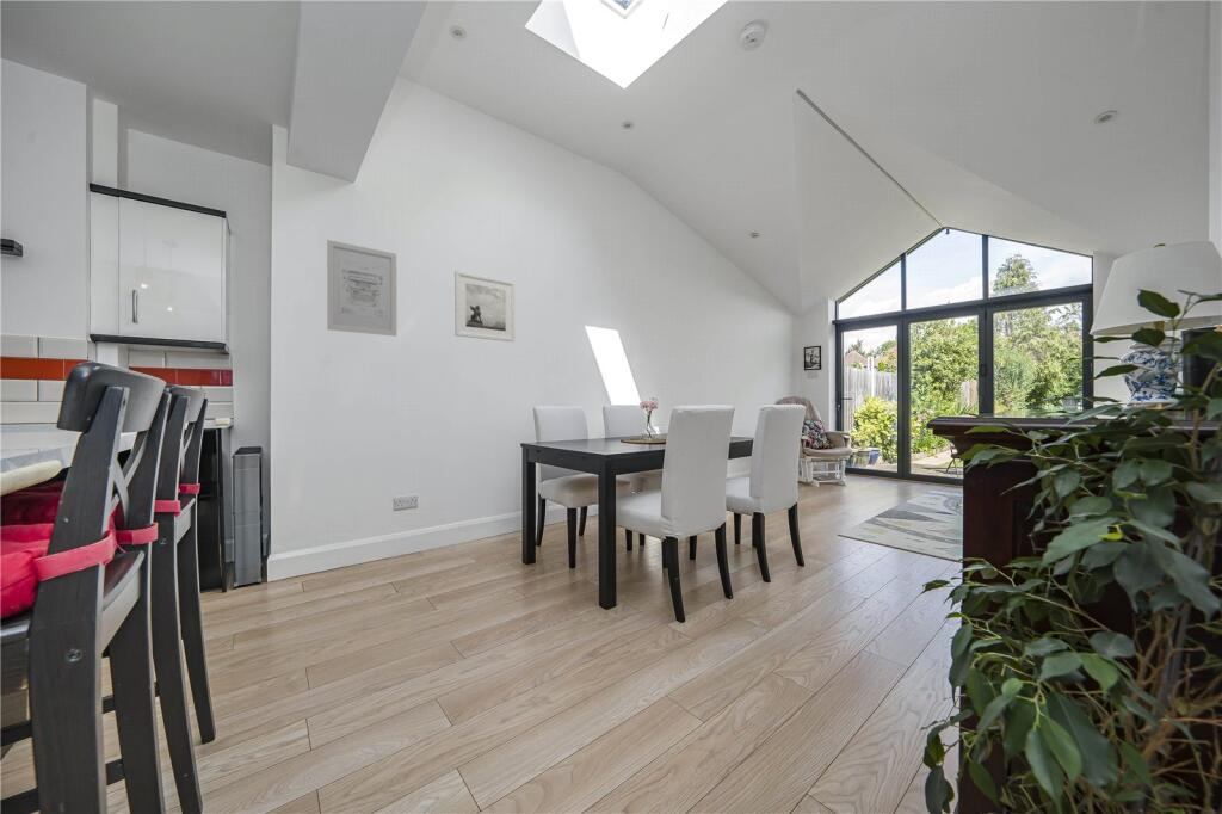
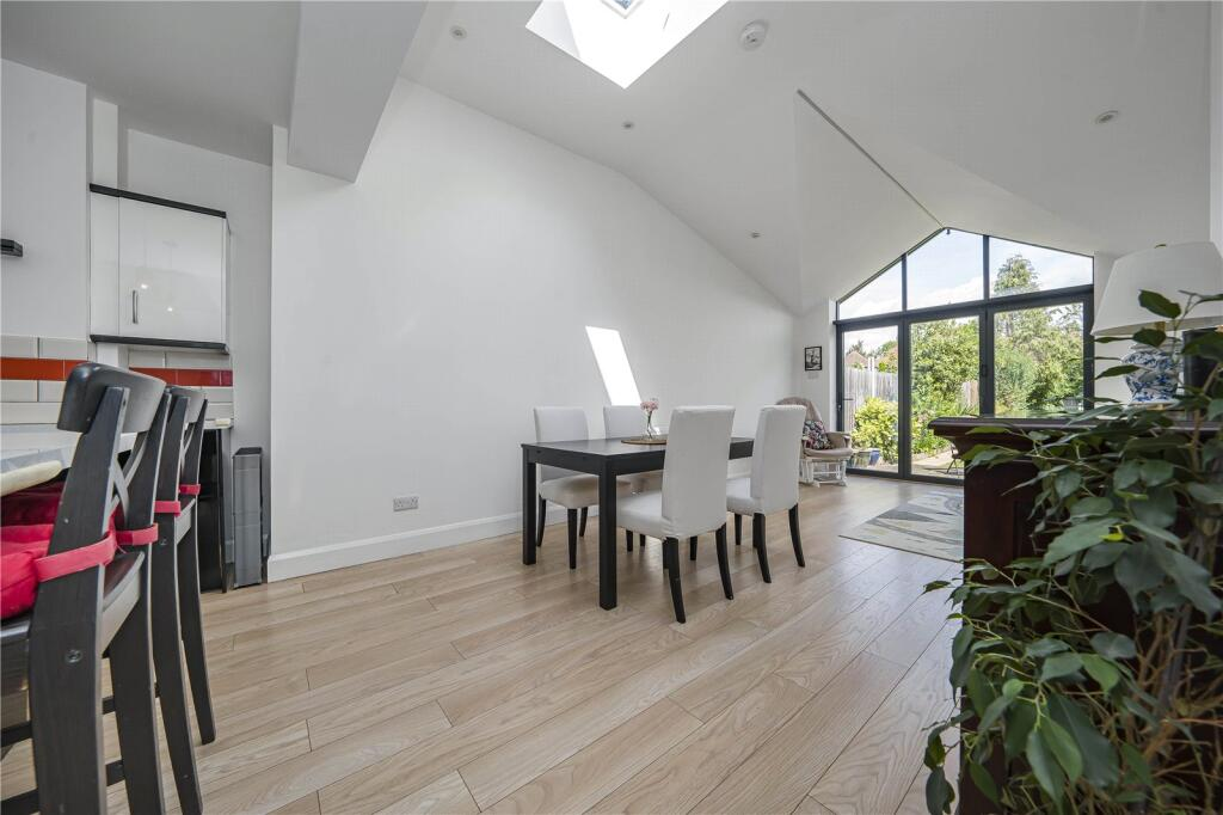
- wall art (363, 290)
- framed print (486, 308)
